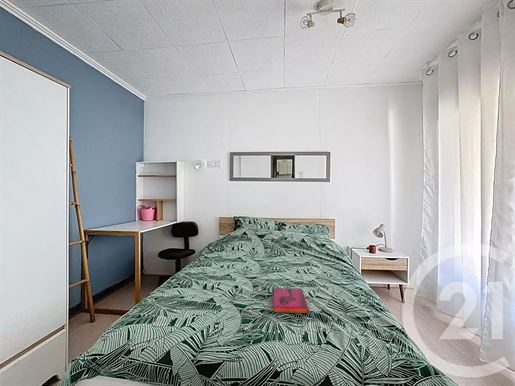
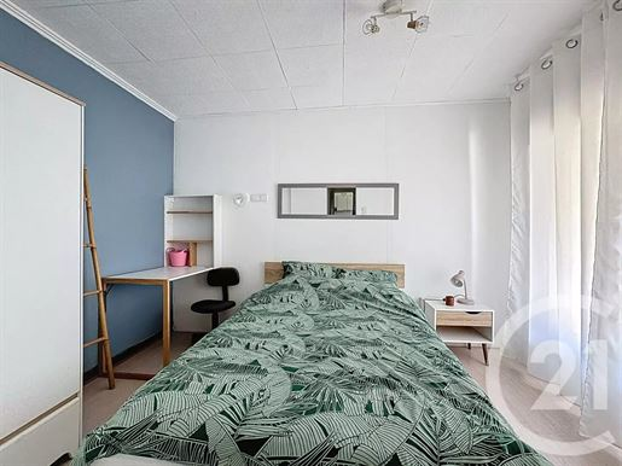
- hardback book (289, 299)
